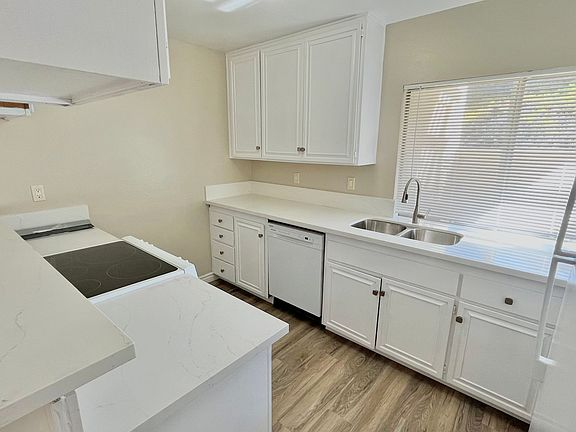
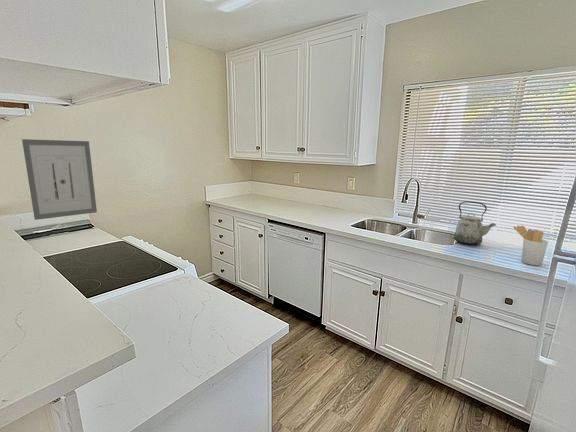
+ wall art (62, 179)
+ kettle (475, 223)
+ utensil holder (528, 244)
